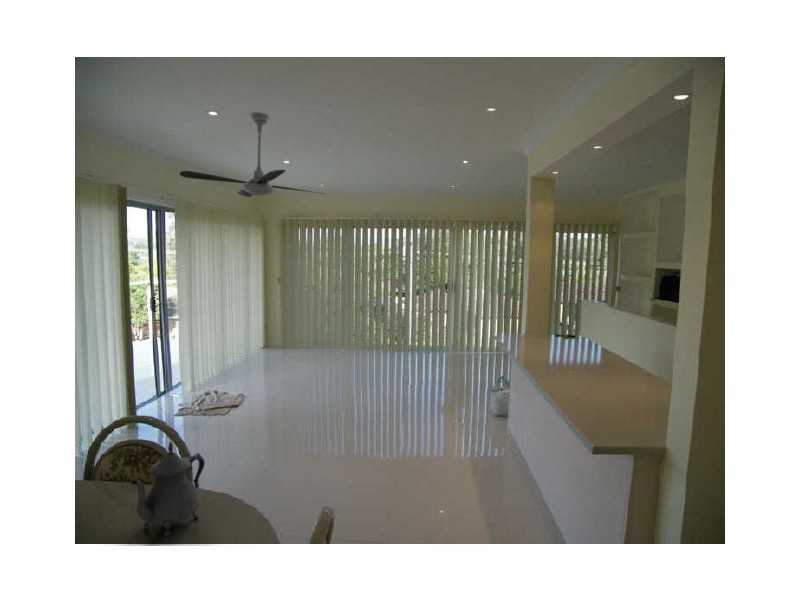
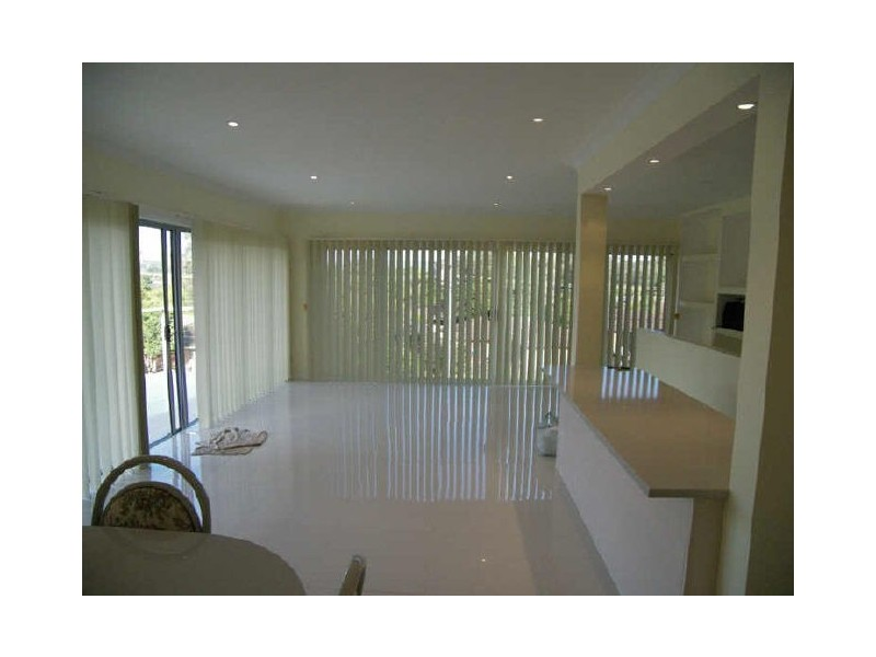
- teapot (170, 481)
- ceiling fan (258, 153)
